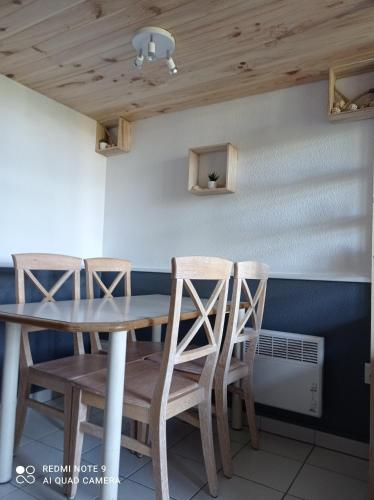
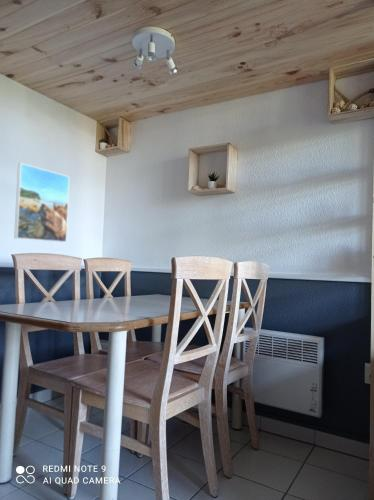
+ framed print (43, 205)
